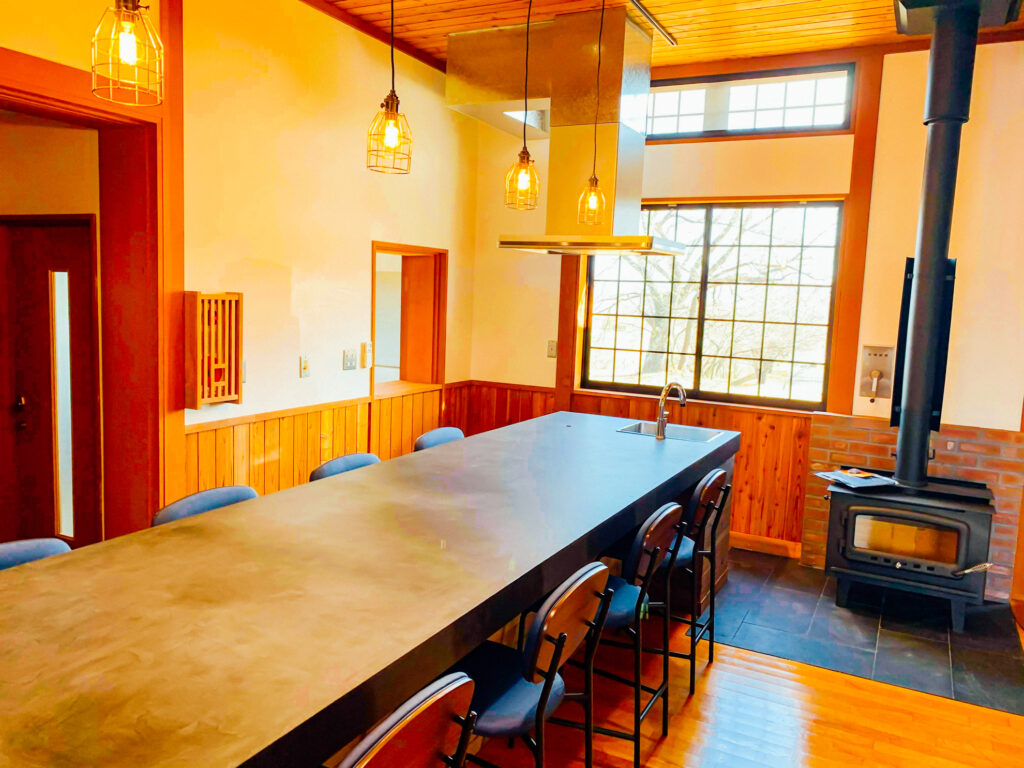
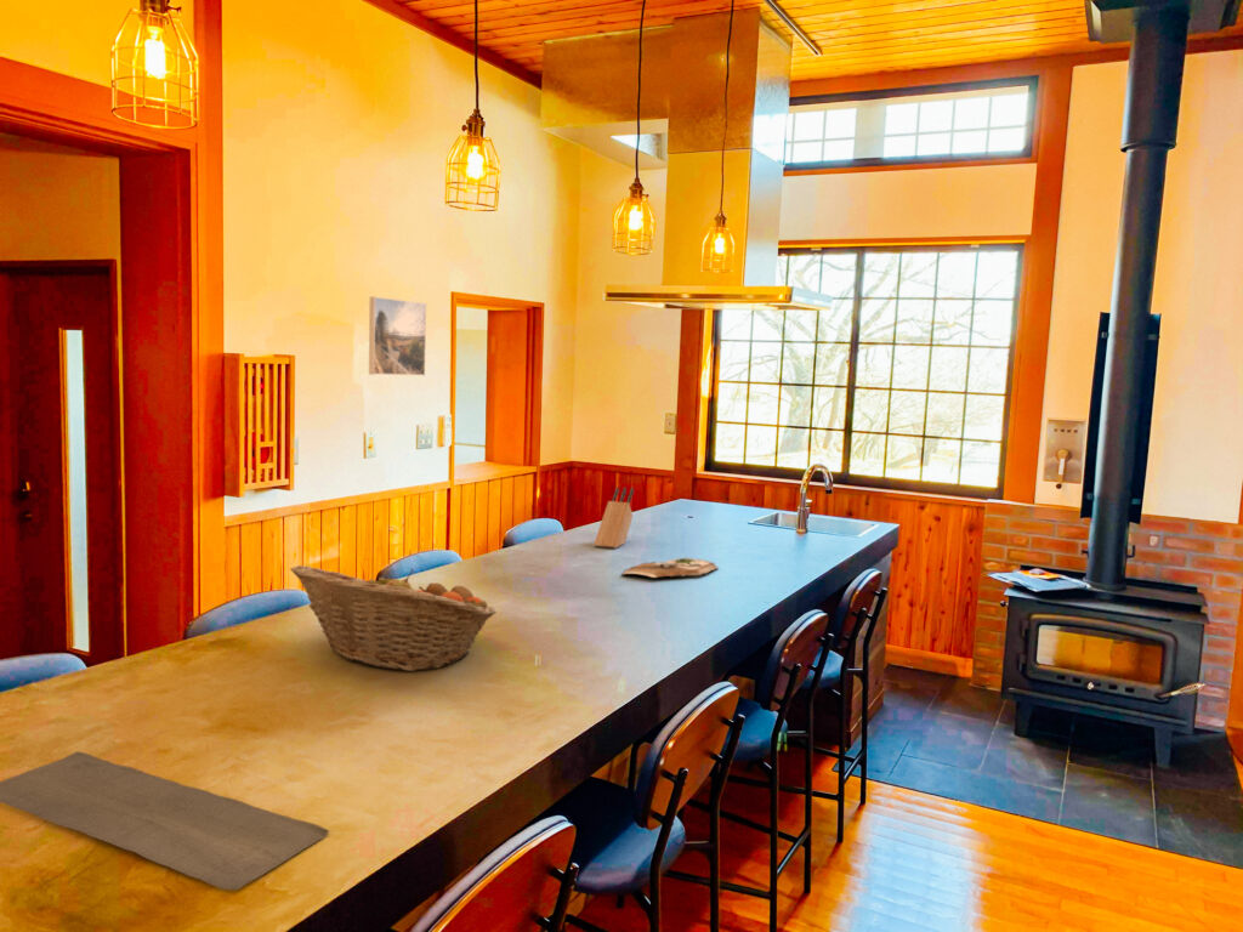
+ cutting board (672, 566)
+ fruit basket (393, 607)
+ bath mat (146, 811)
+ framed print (398, 337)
+ knife block (615, 516)
